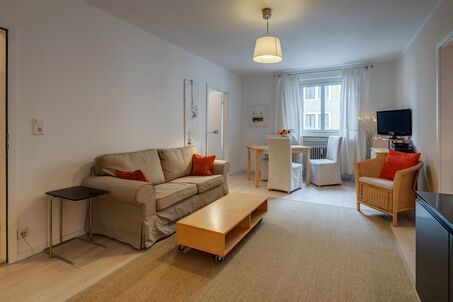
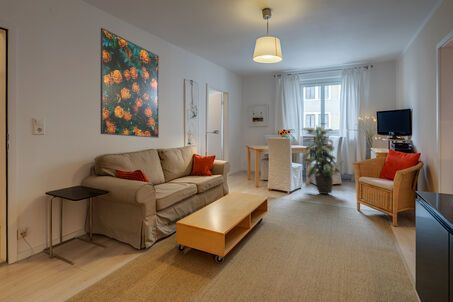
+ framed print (133, 89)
+ indoor plant (320, 158)
